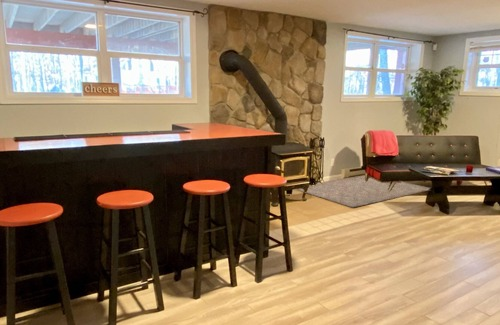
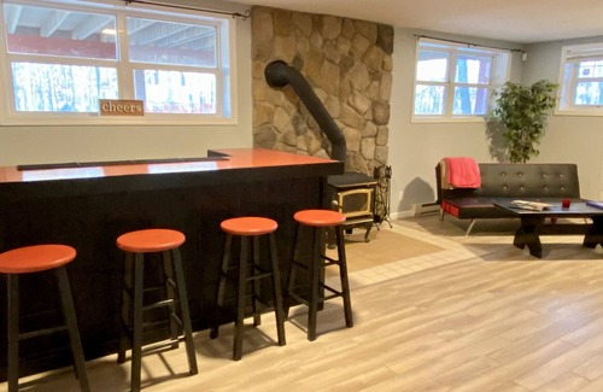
- rug (362, 188)
